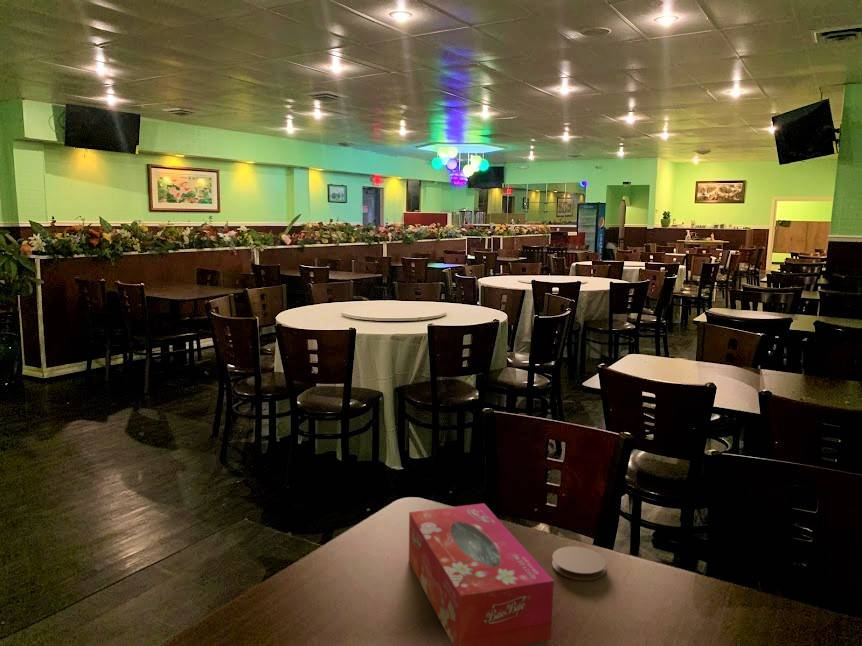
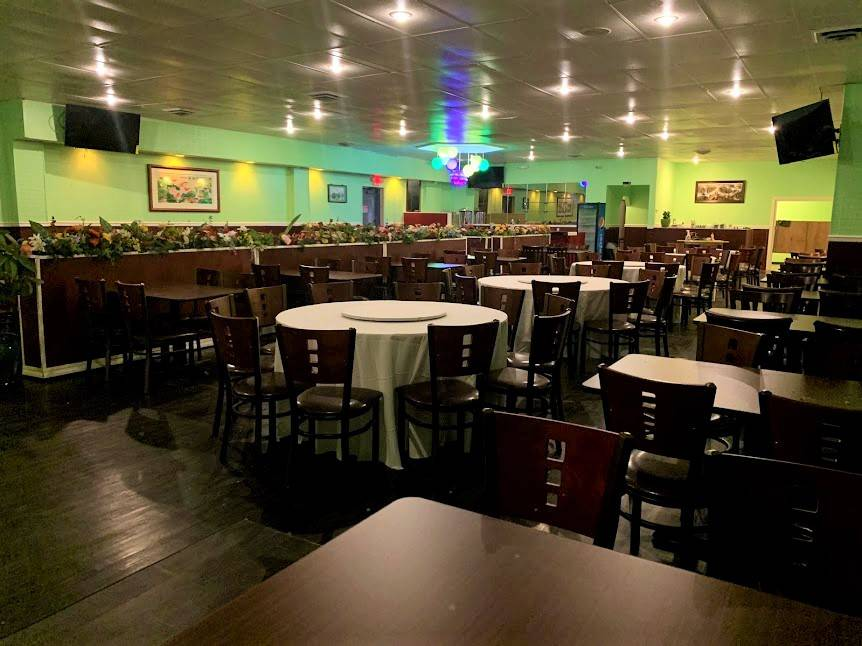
- tissue box (473, 569)
- coaster (578, 562)
